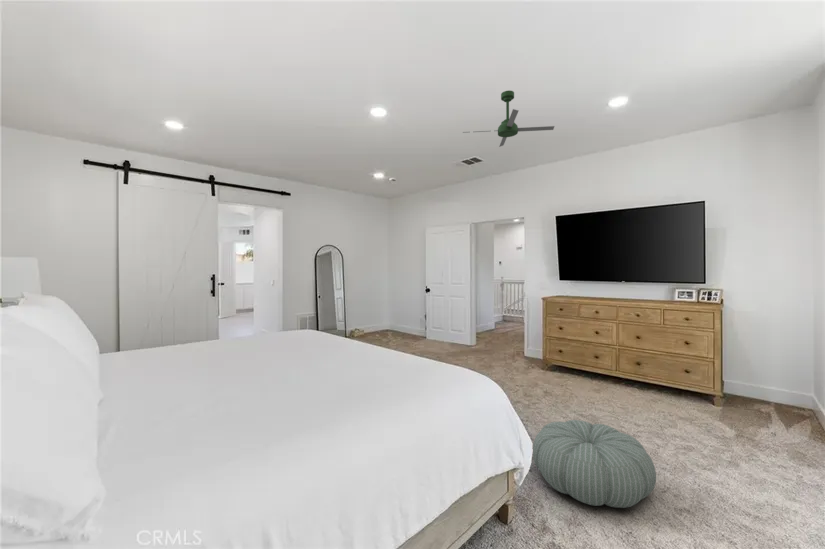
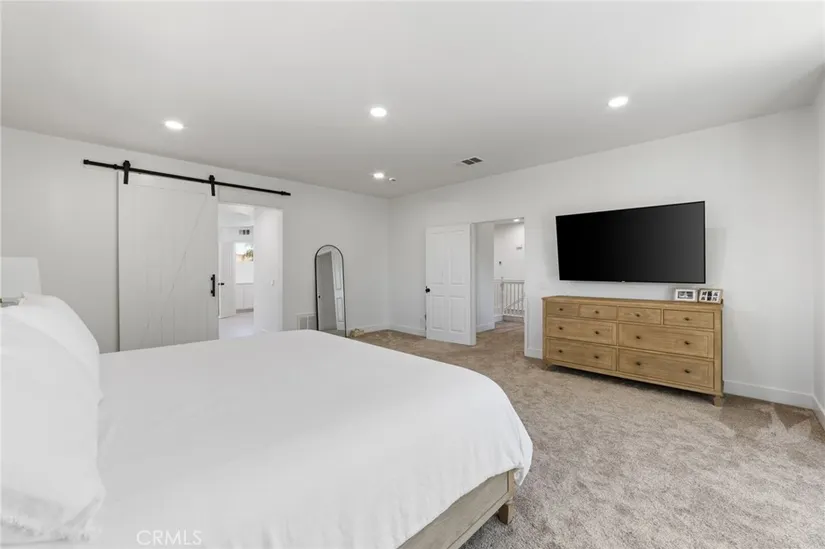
- pouf (589, 458)
- ceiling fan (507, 113)
